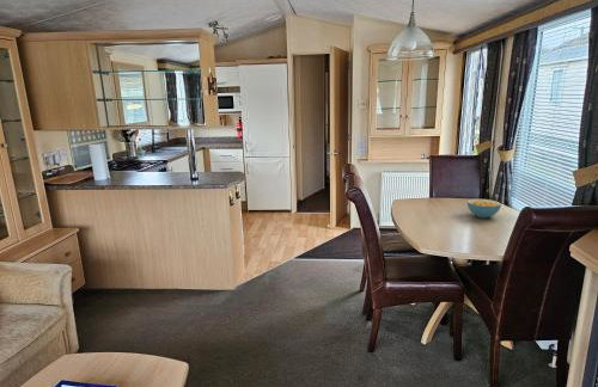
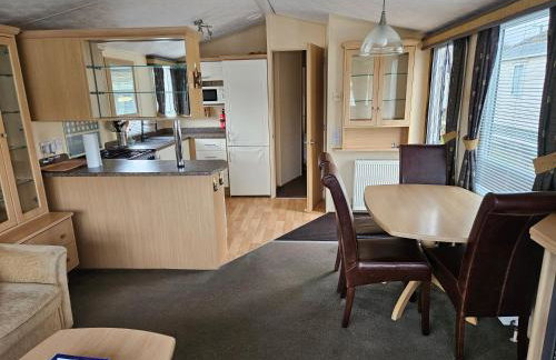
- cereal bowl (483, 209)
